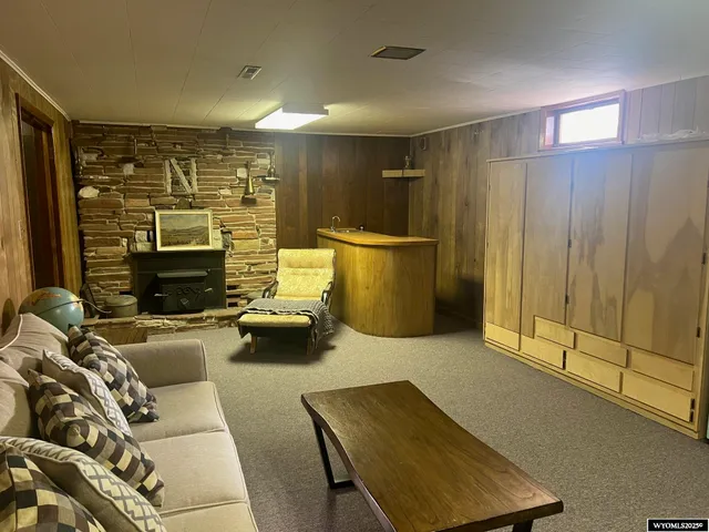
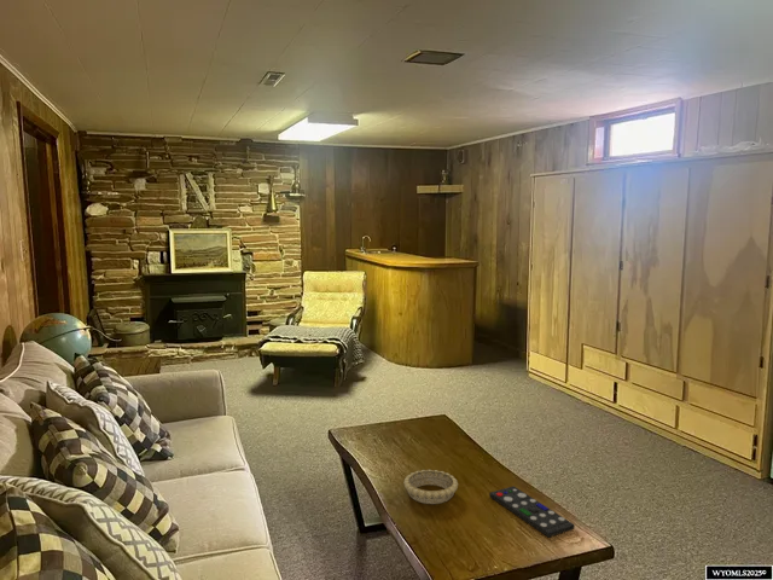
+ decorative bowl (430, 483)
+ remote control (529, 509)
